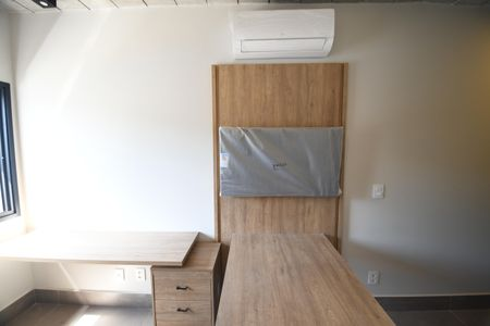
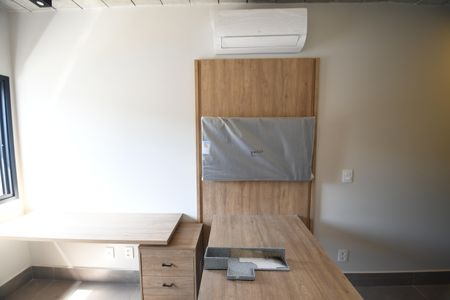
+ desk organizer (246, 262)
